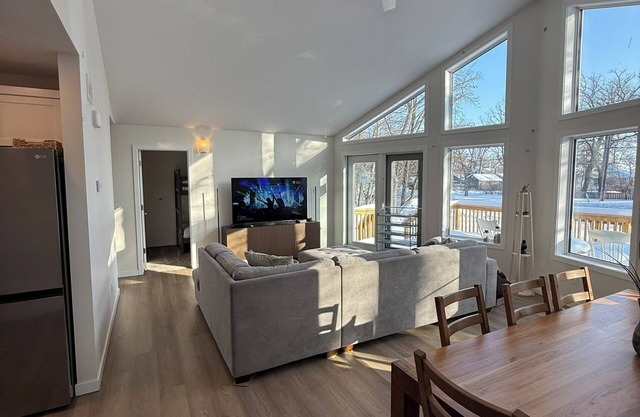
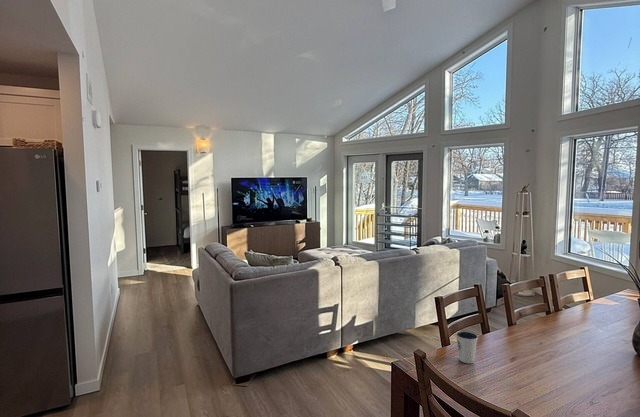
+ dixie cup (466, 347)
